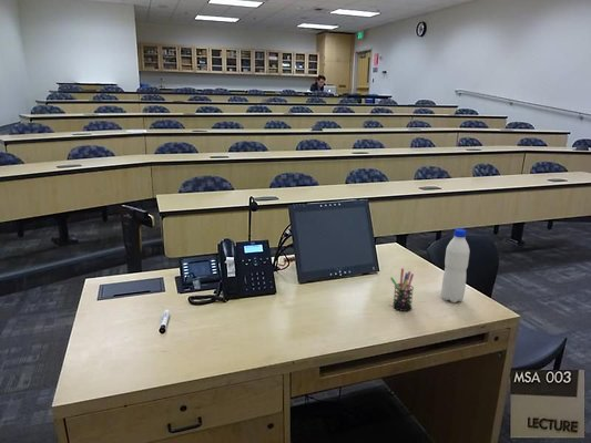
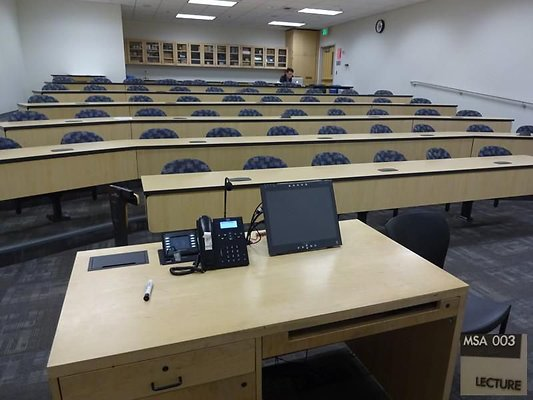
- water bottle (456, 265)
- pen holder (400, 289)
